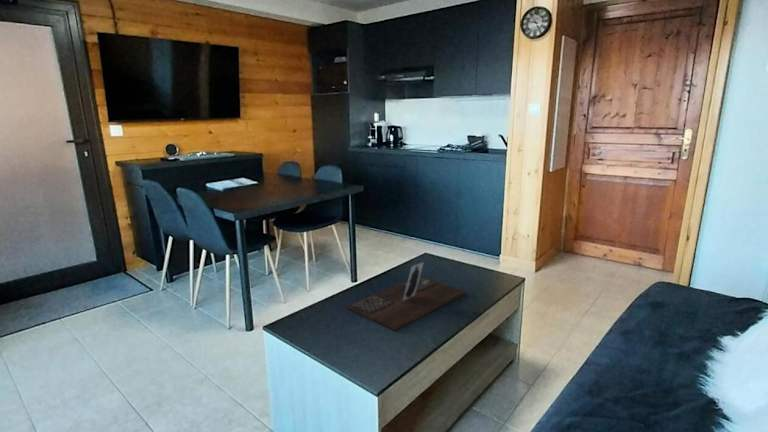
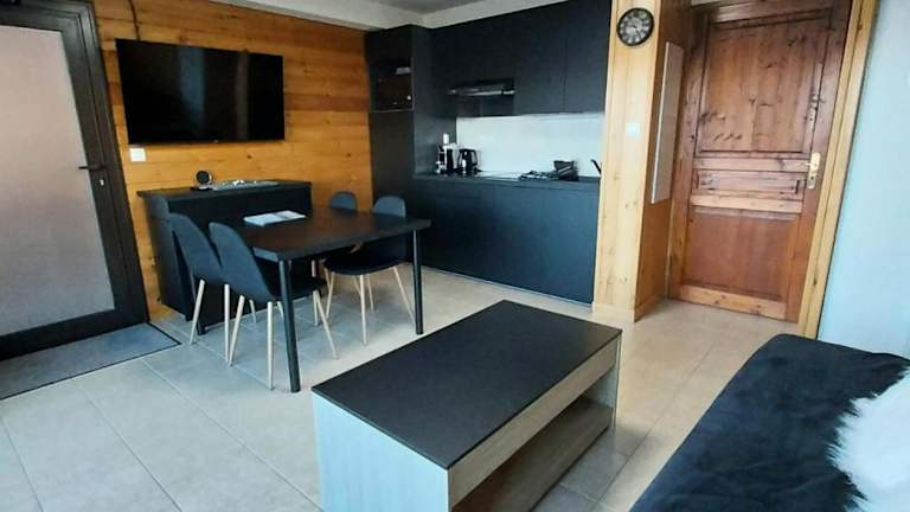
- decorative tray (408, 281)
